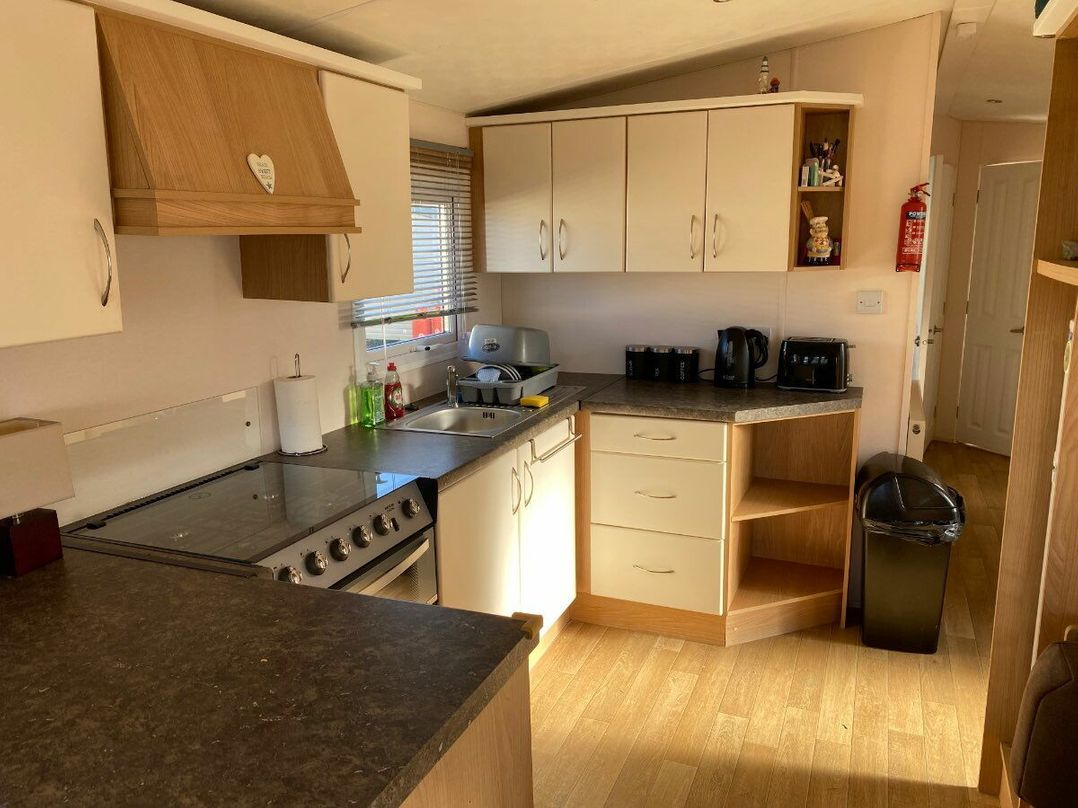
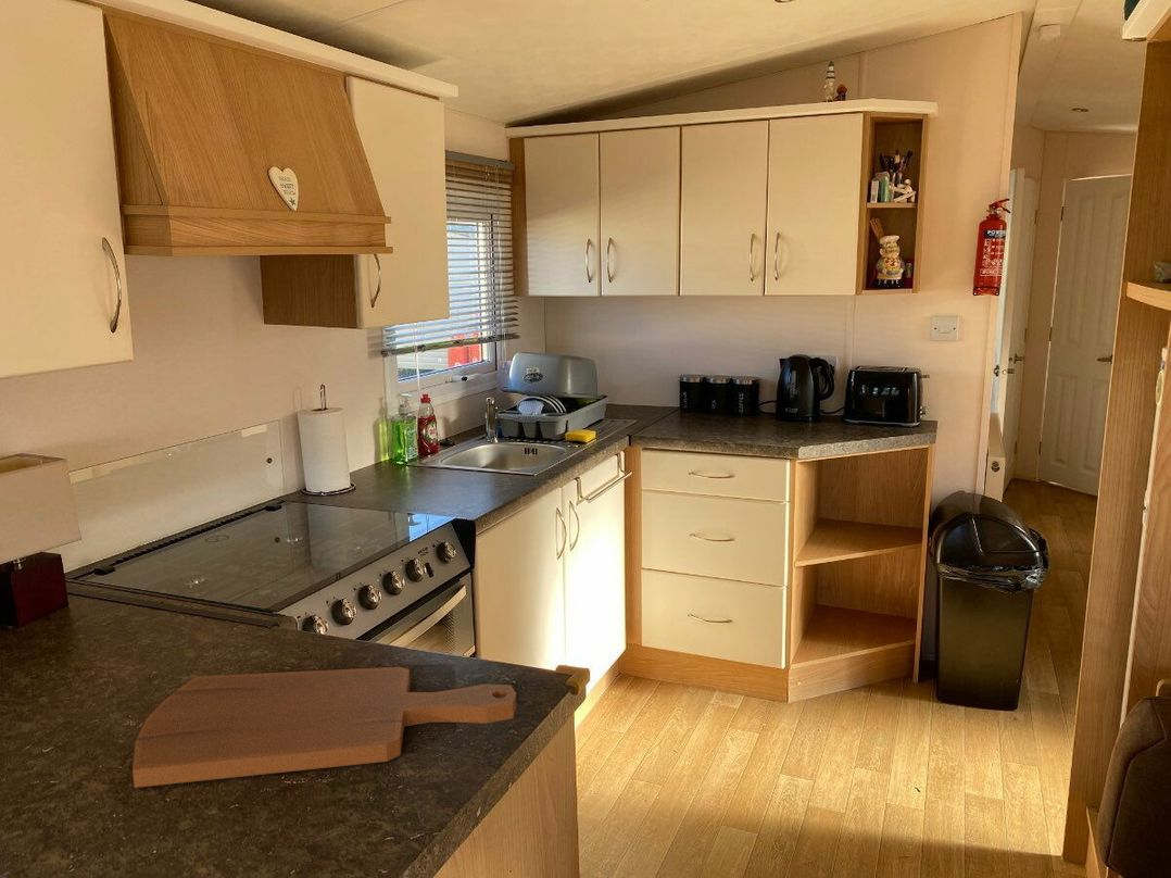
+ cutting board (305, 716)
